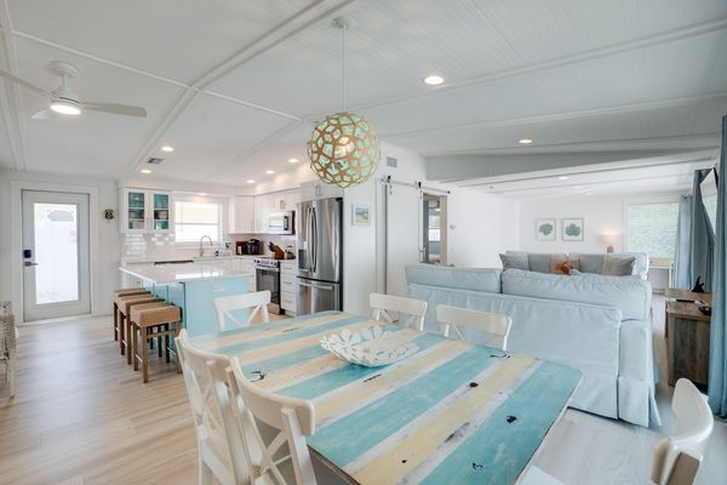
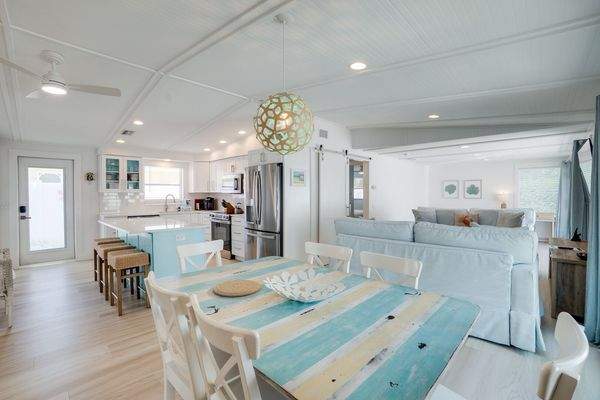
+ plate (237, 287)
